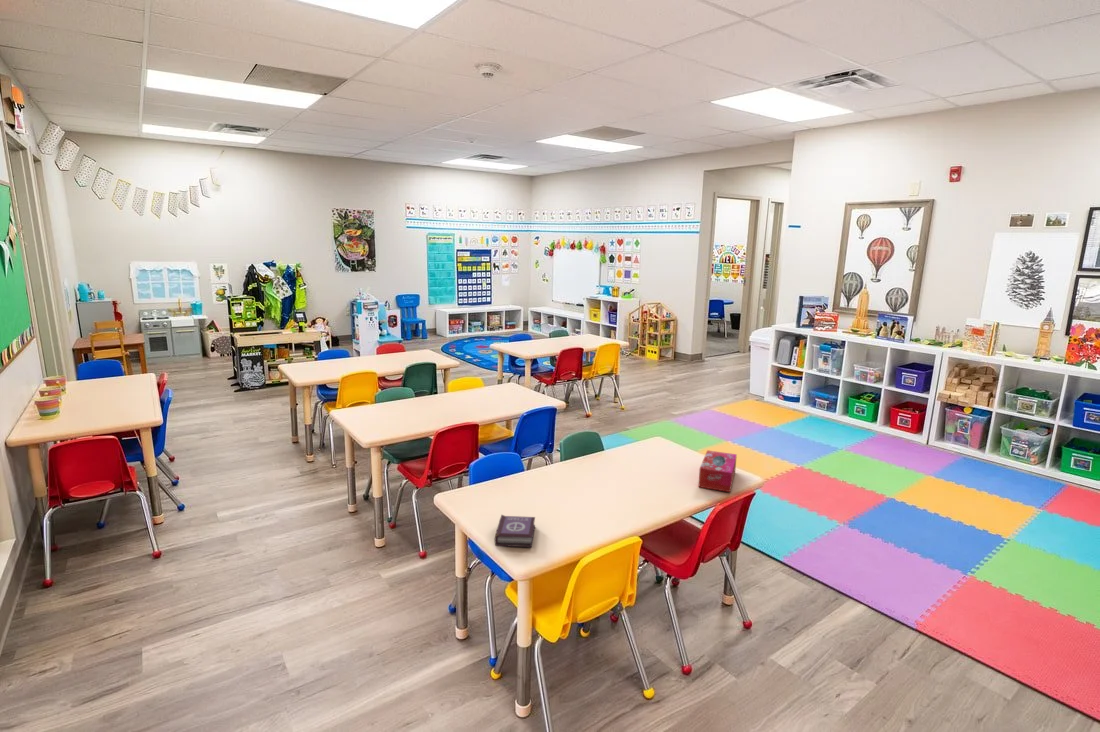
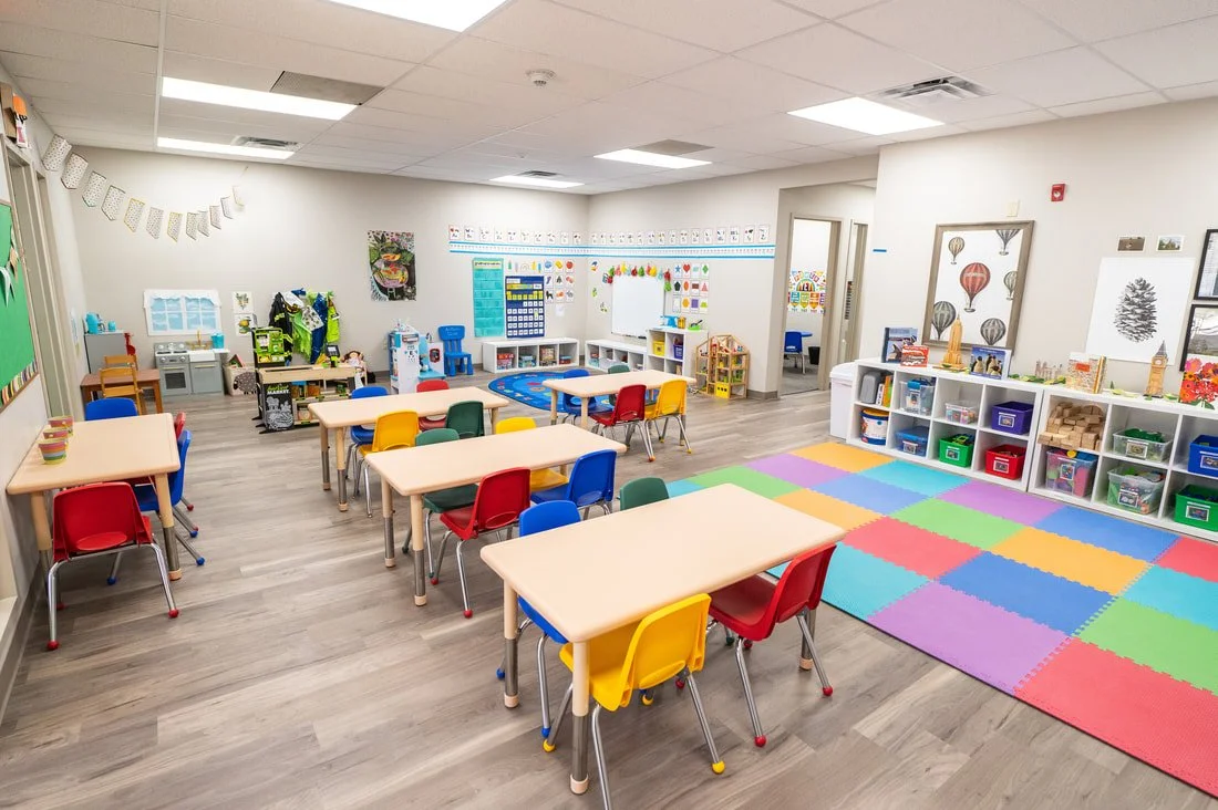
- book (515, 530)
- tissue box (718, 470)
